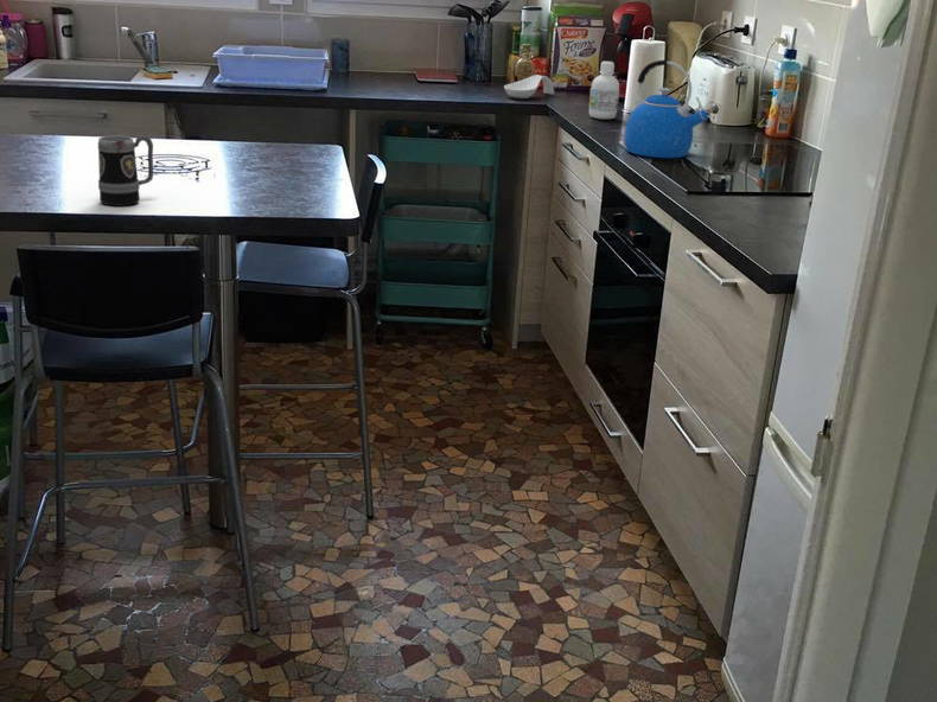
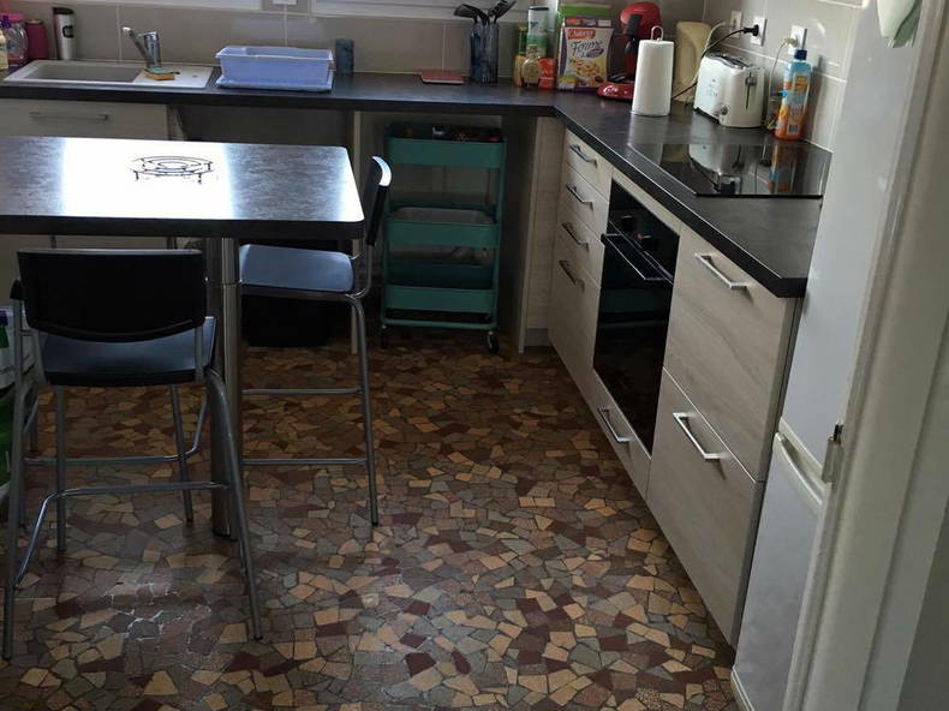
- kettle (669, 108)
- spoon rest (530, 85)
- bottle (605, 90)
- mug (126, 168)
